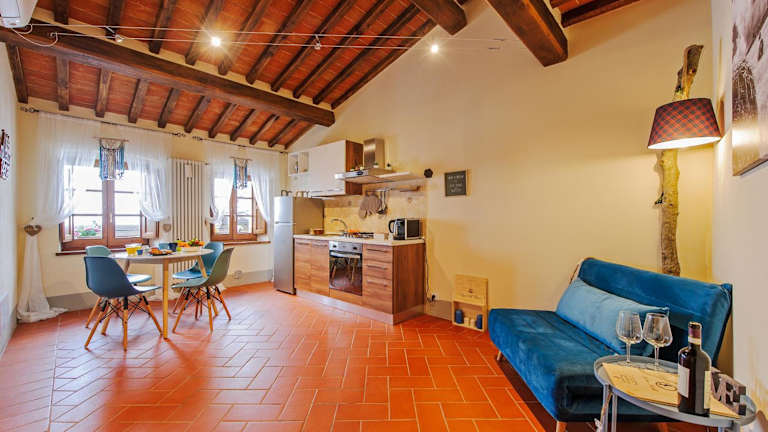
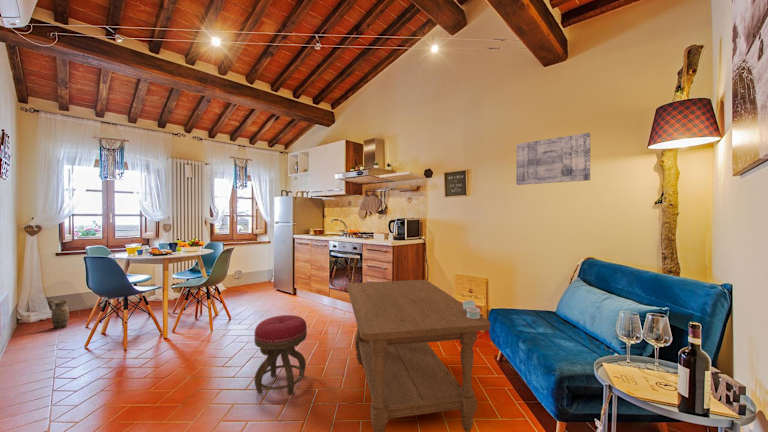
+ ceramic jug (58, 313)
+ napkin ring (471, 307)
+ coffee table (403, 344)
+ wall art (550, 160)
+ stool (281, 351)
